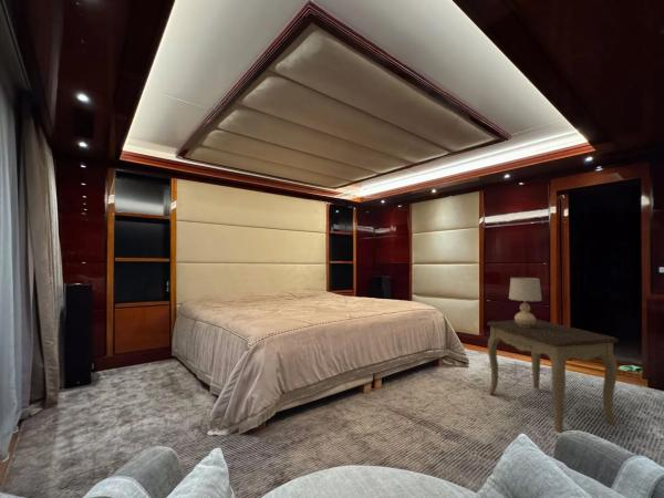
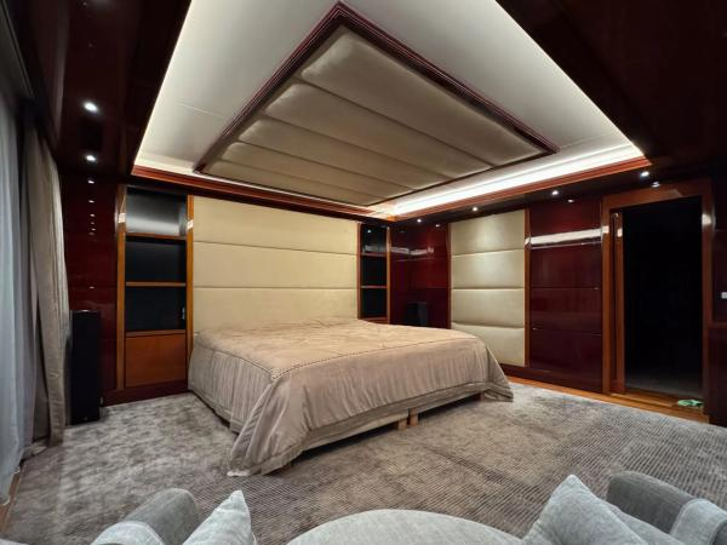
- side table (551, 367)
- table lamp (525, 302)
